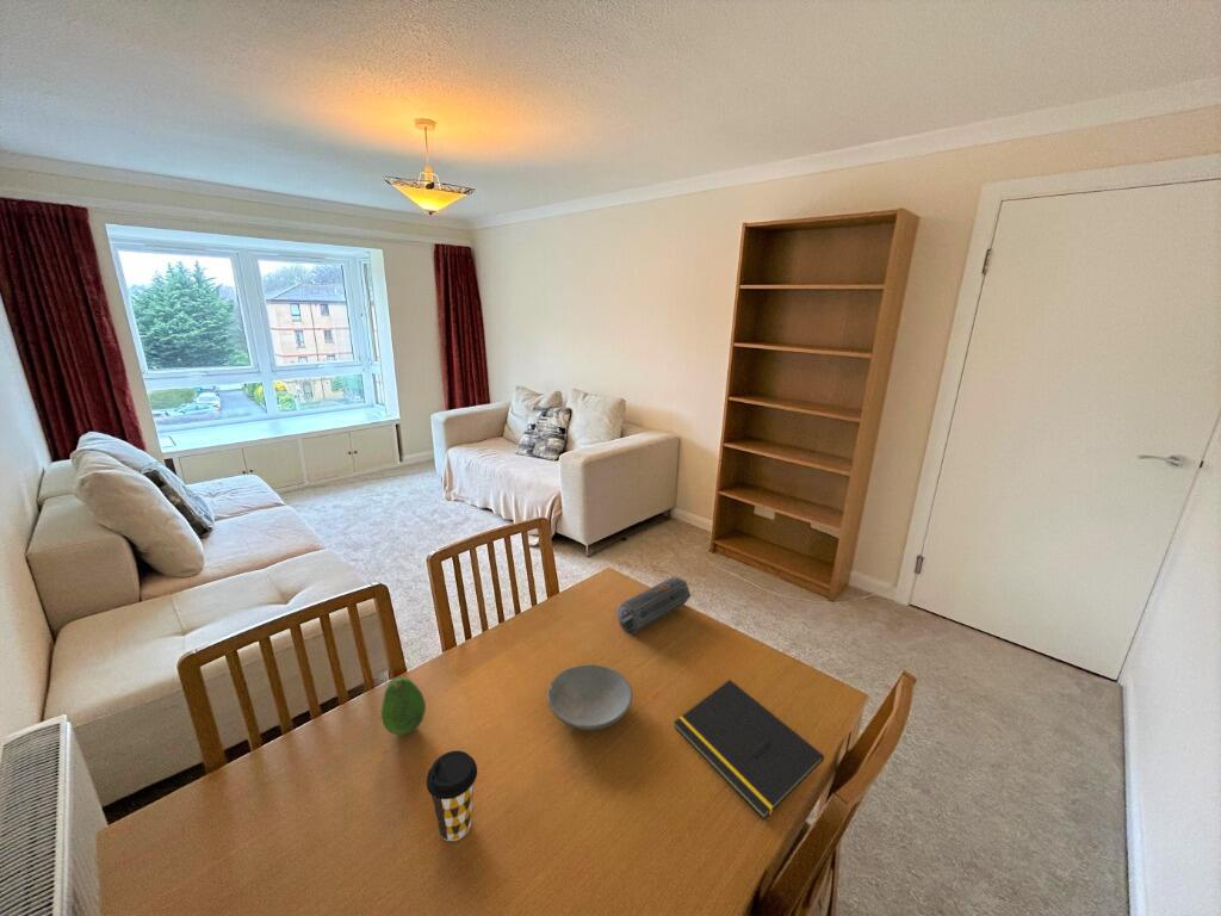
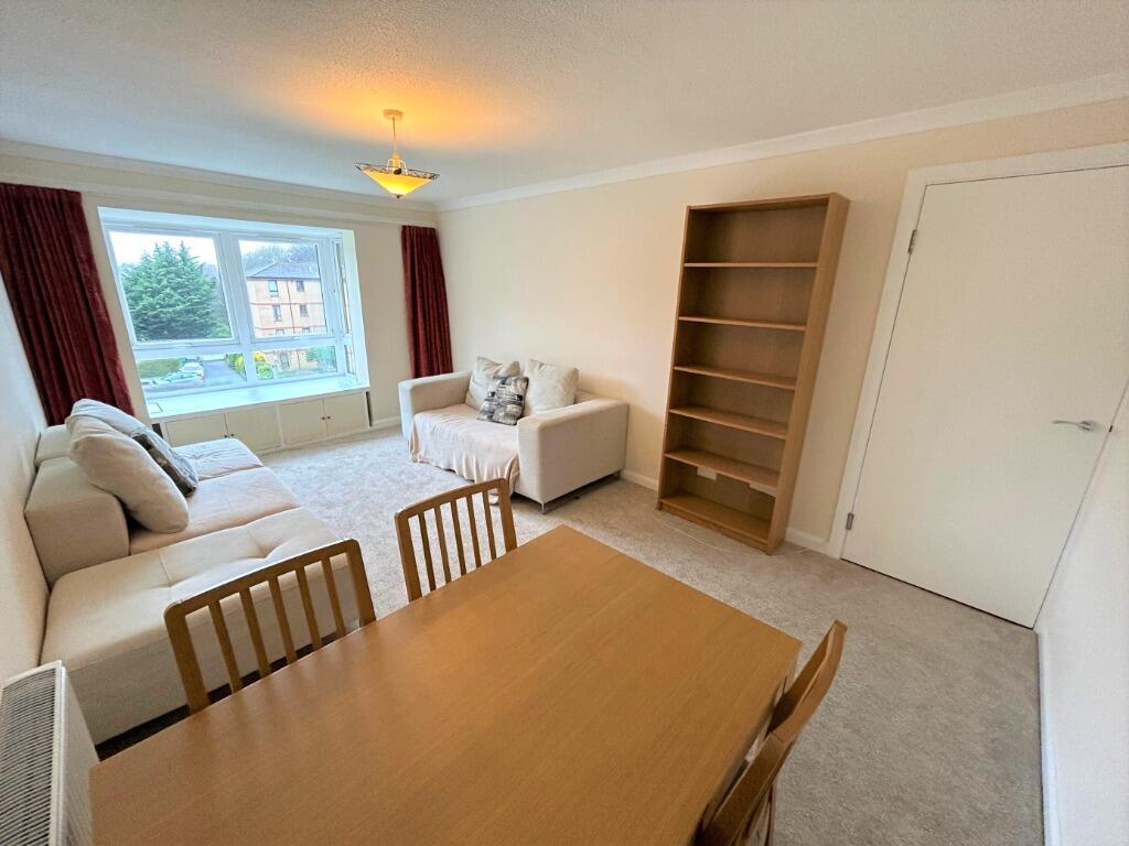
- fruit (403, 705)
- coffee cup (453, 797)
- speaker (655, 604)
- notepad (744, 739)
- bowl (589, 700)
